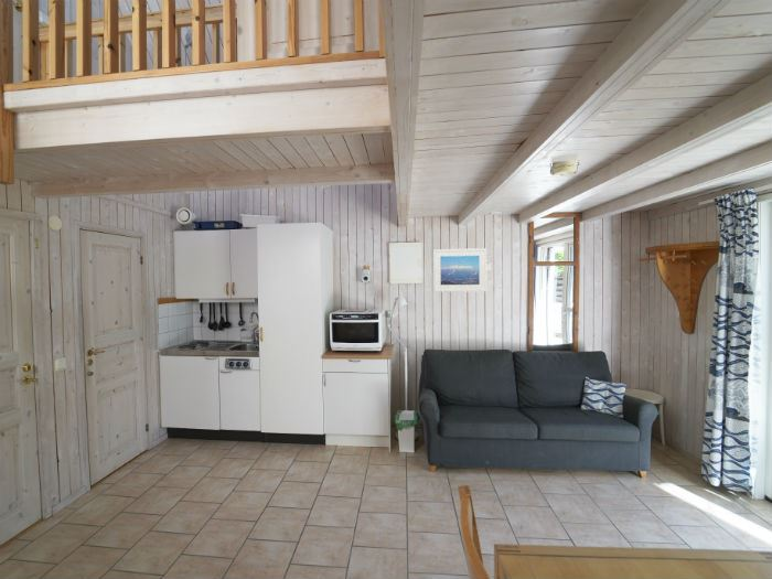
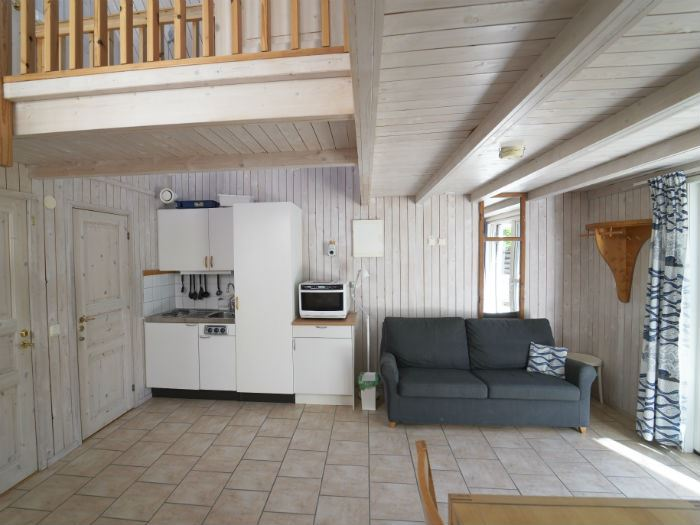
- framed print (459, 270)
